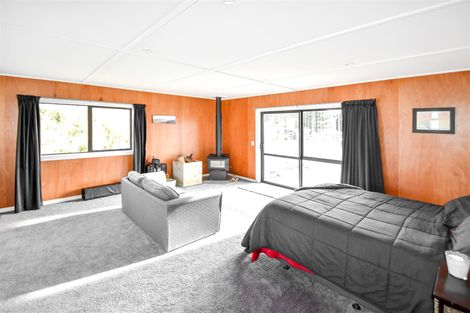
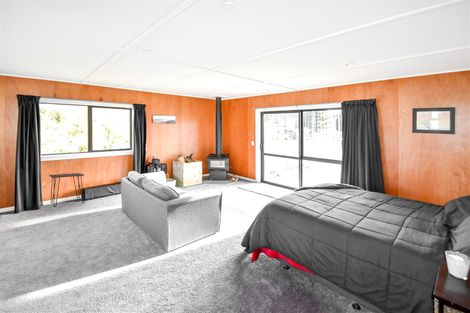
+ desk (75, 188)
